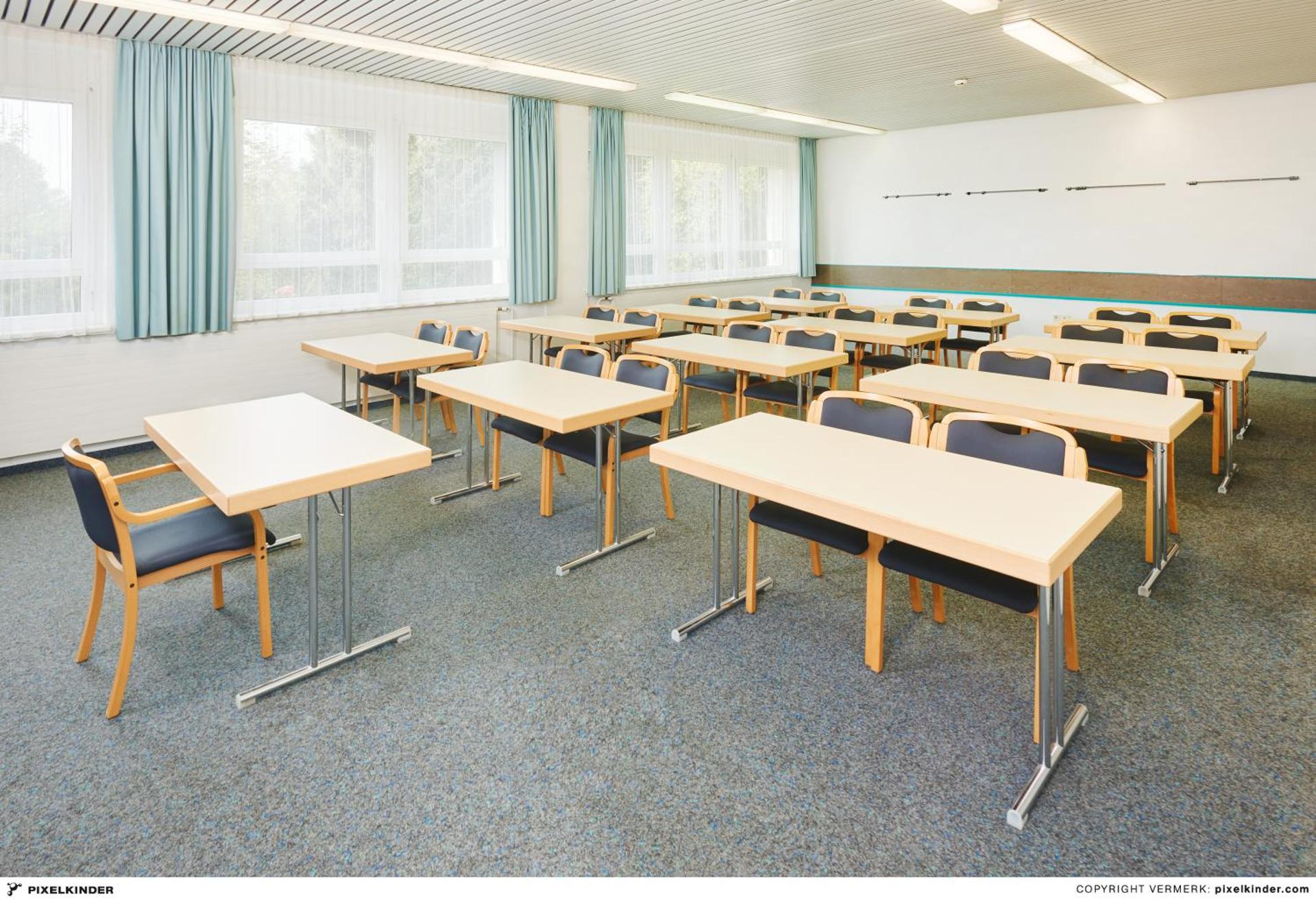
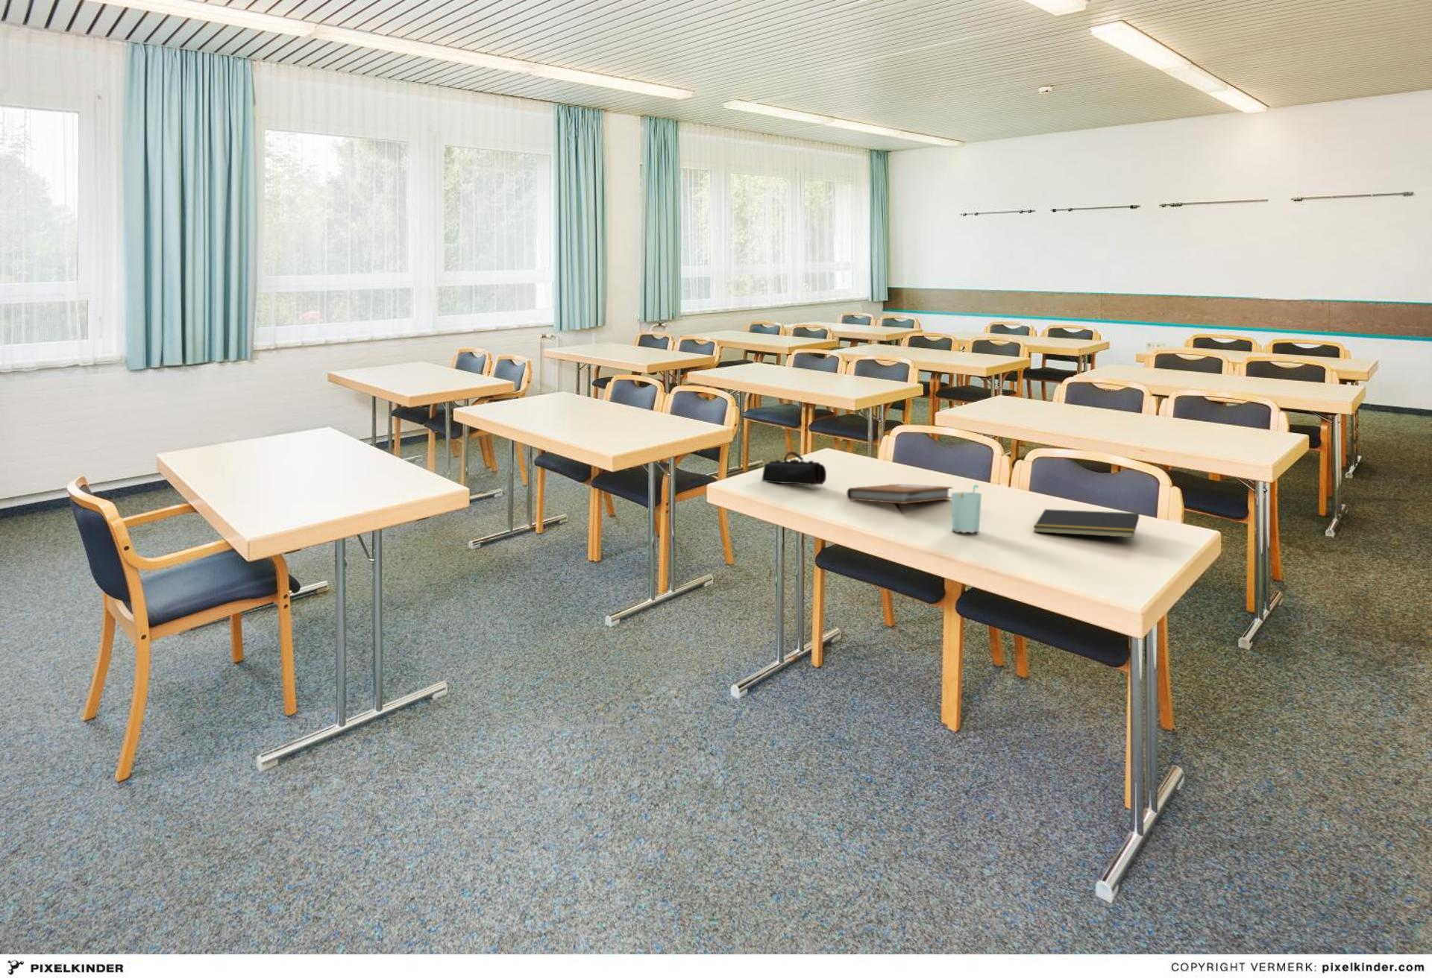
+ notebook (900, 493)
+ cup (966, 508)
+ notepad (1086, 522)
+ pencil case (793, 468)
